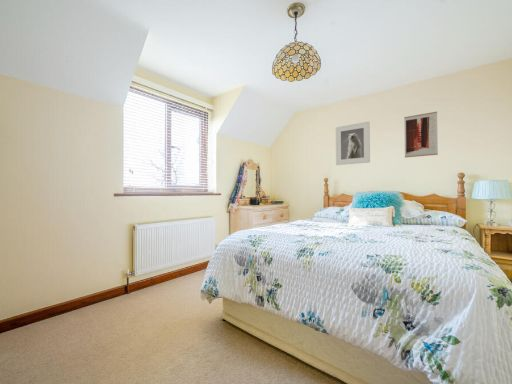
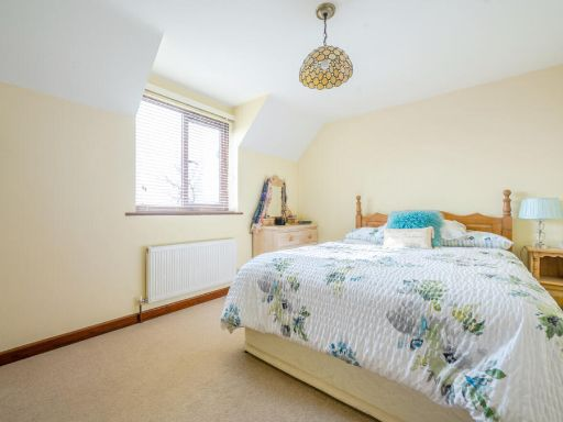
- wall art (420, 135)
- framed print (352, 144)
